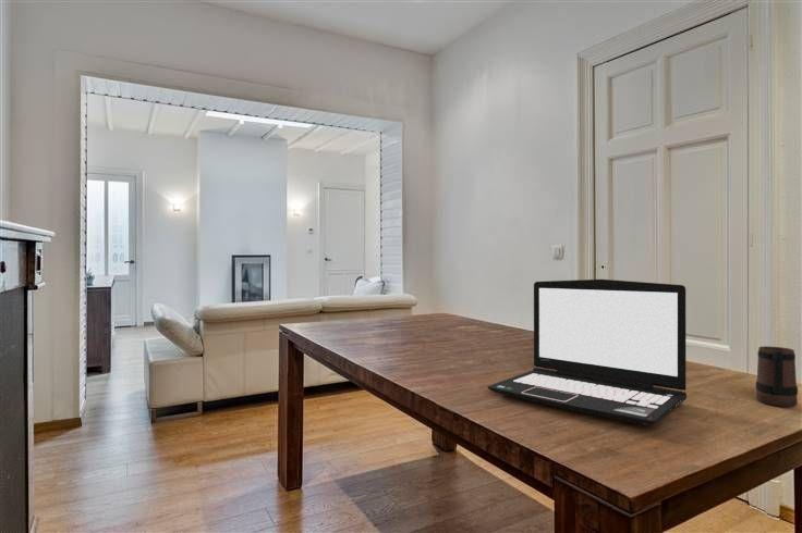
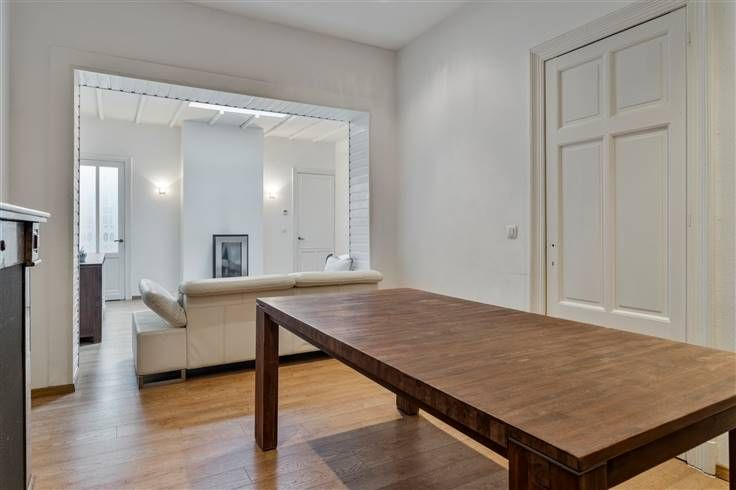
- laptop (582, 339)
- mug (776, 375)
